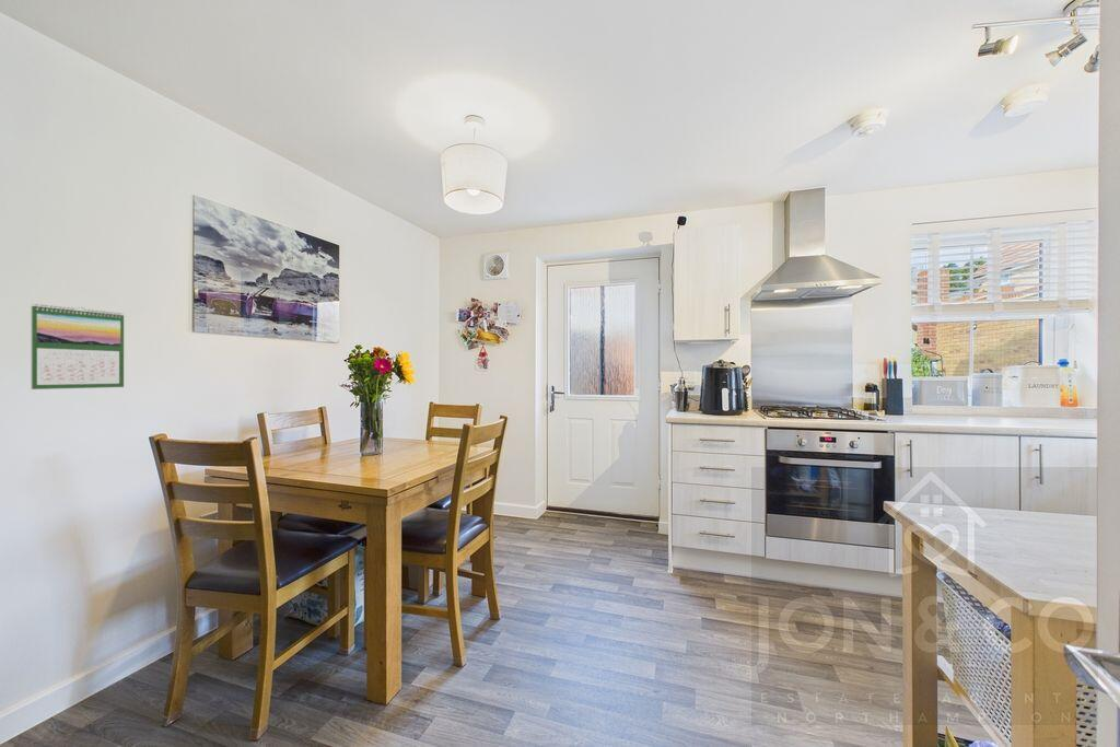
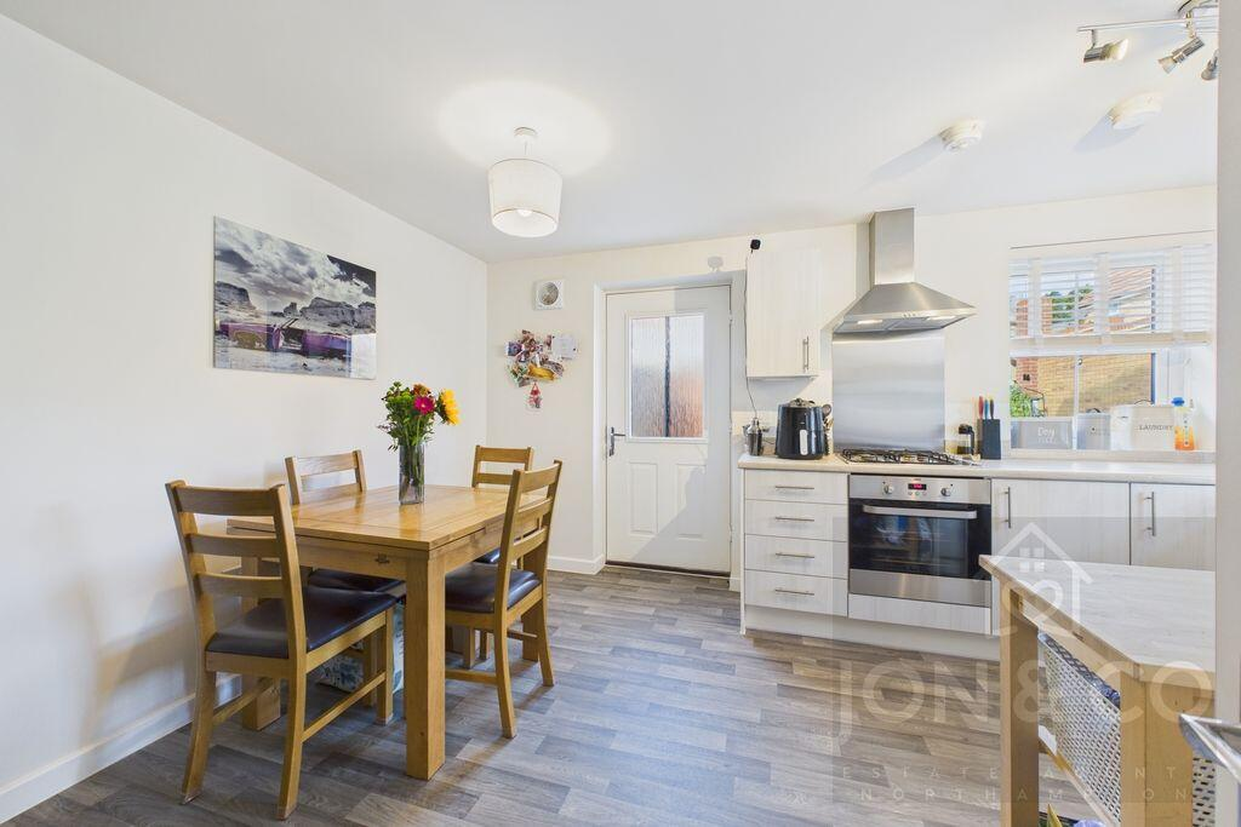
- calendar (80, 347)
